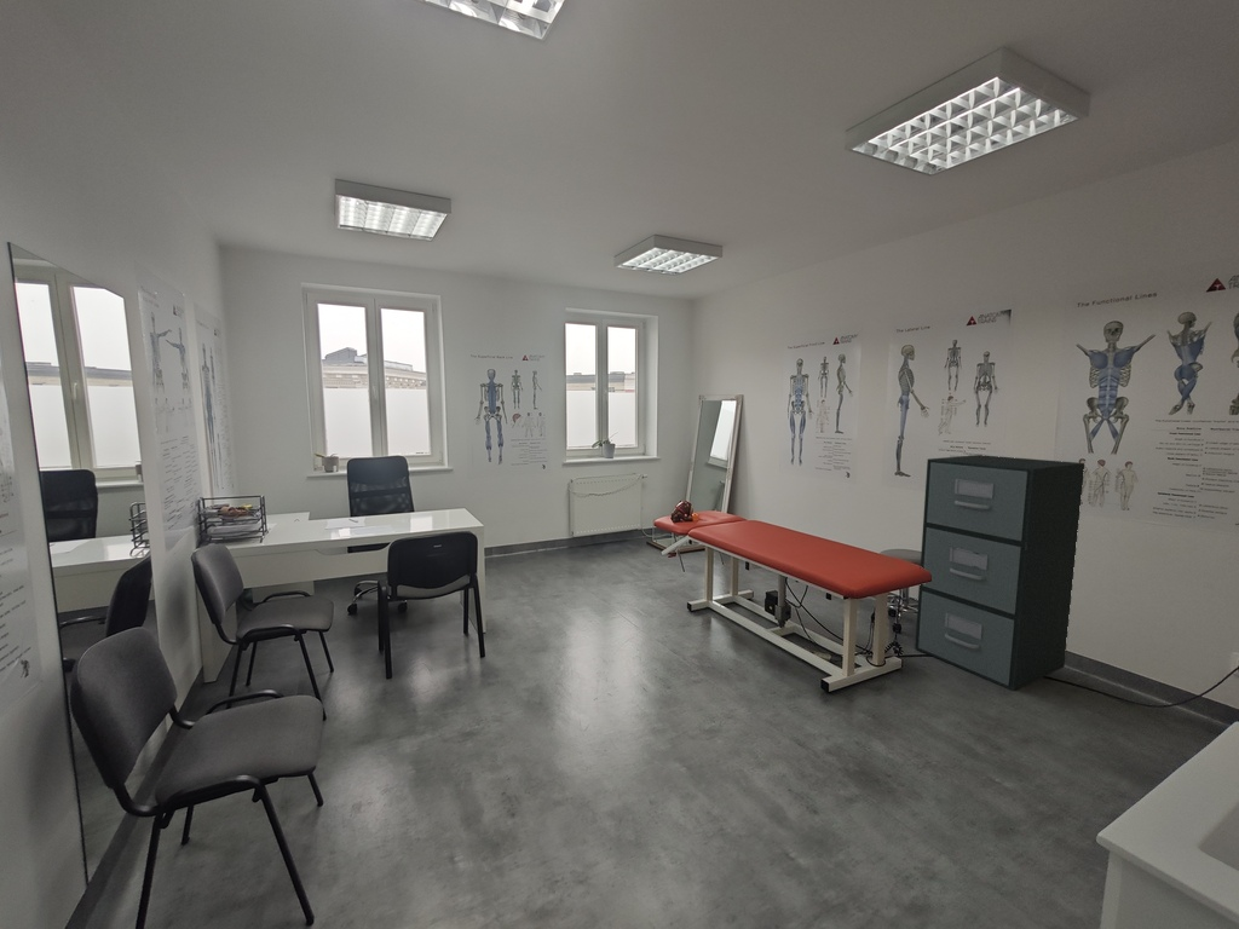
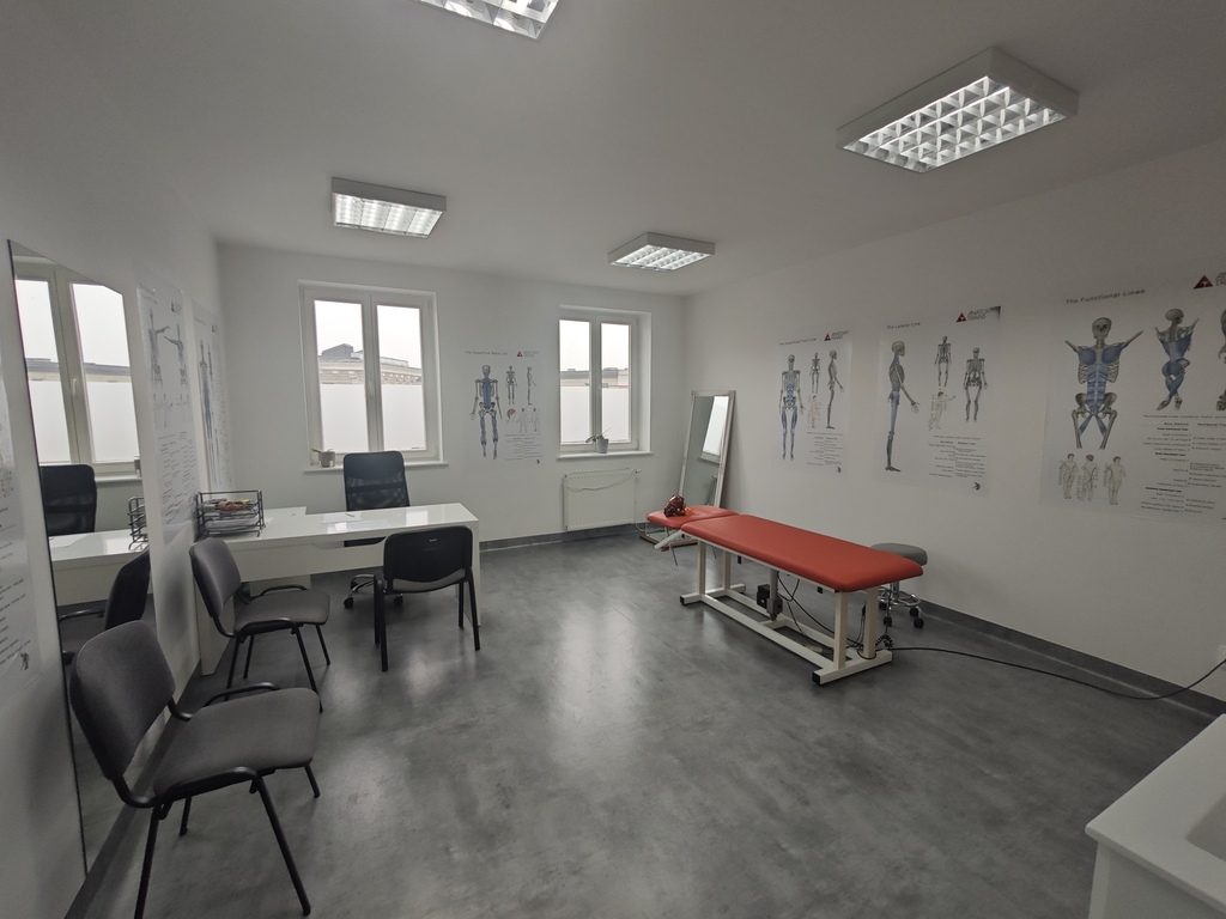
- filing cabinet (992, 561)
